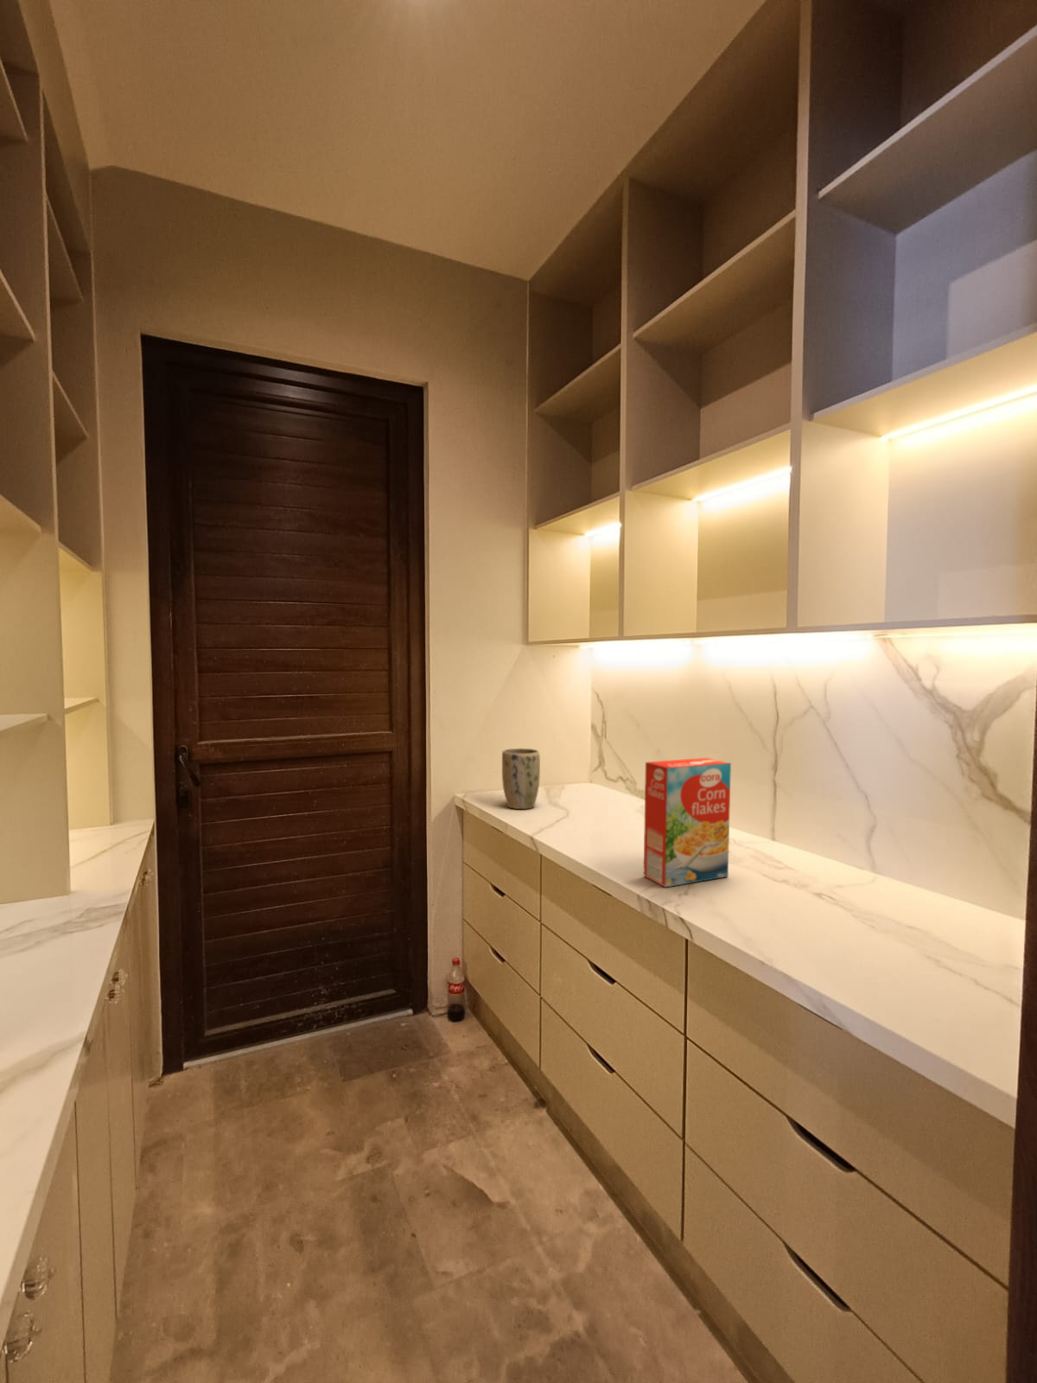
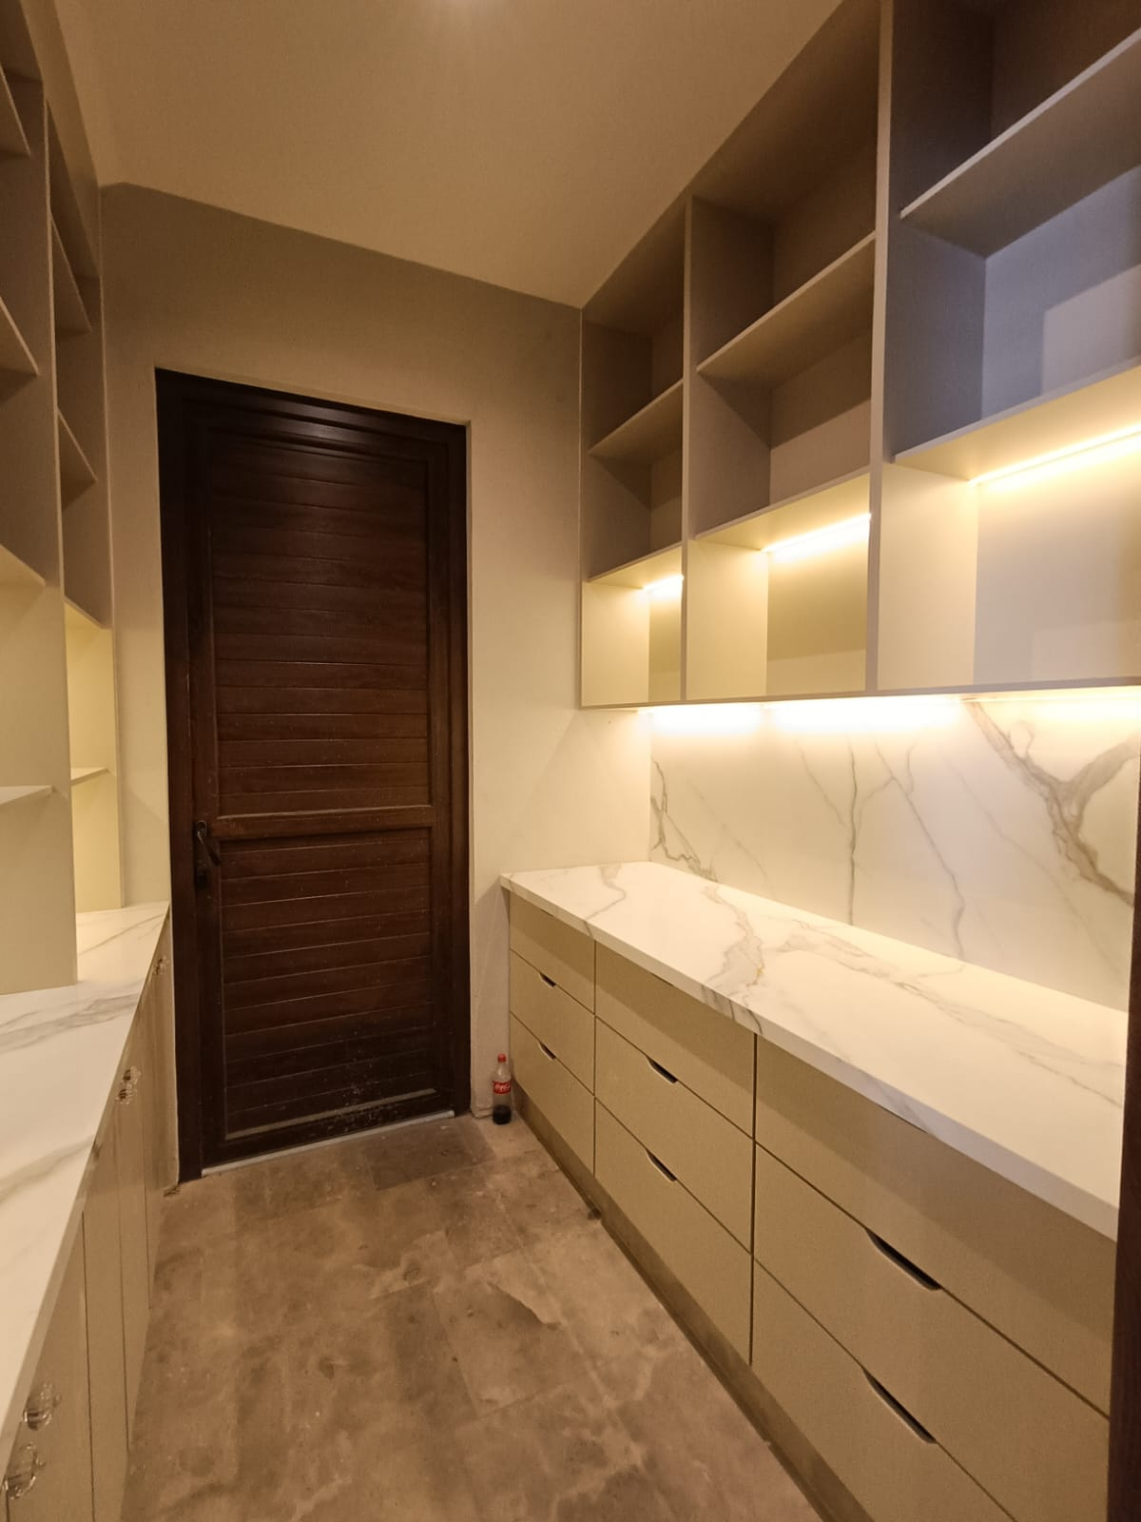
- plant pot (521, 778)
- cereal box (686, 819)
